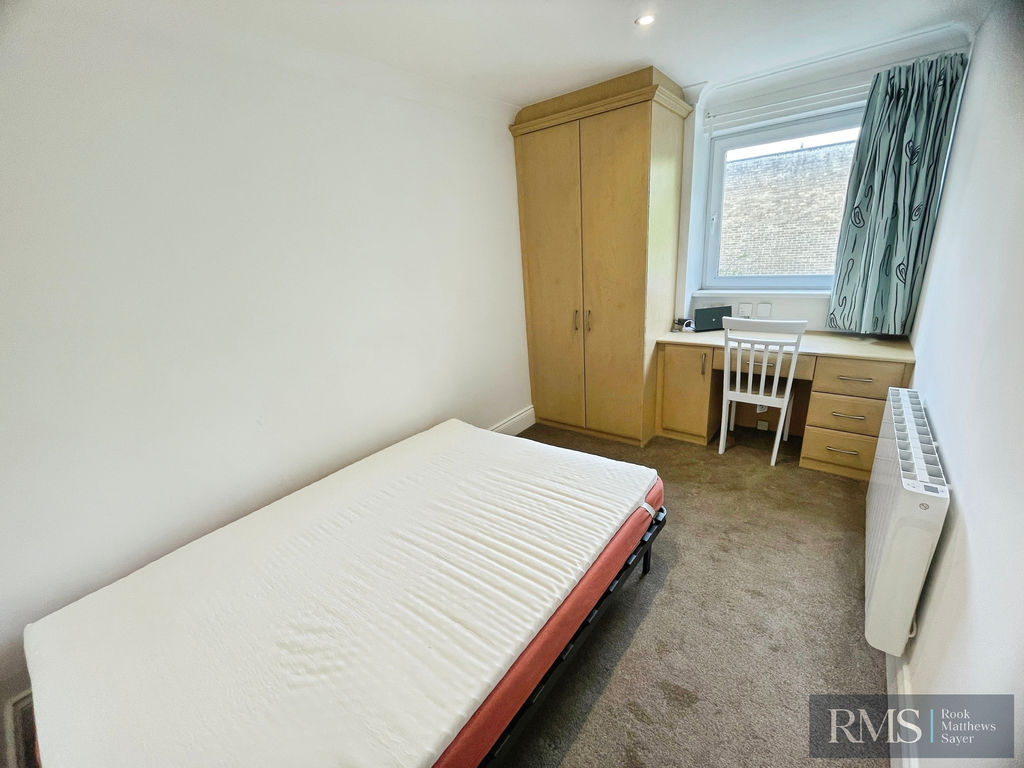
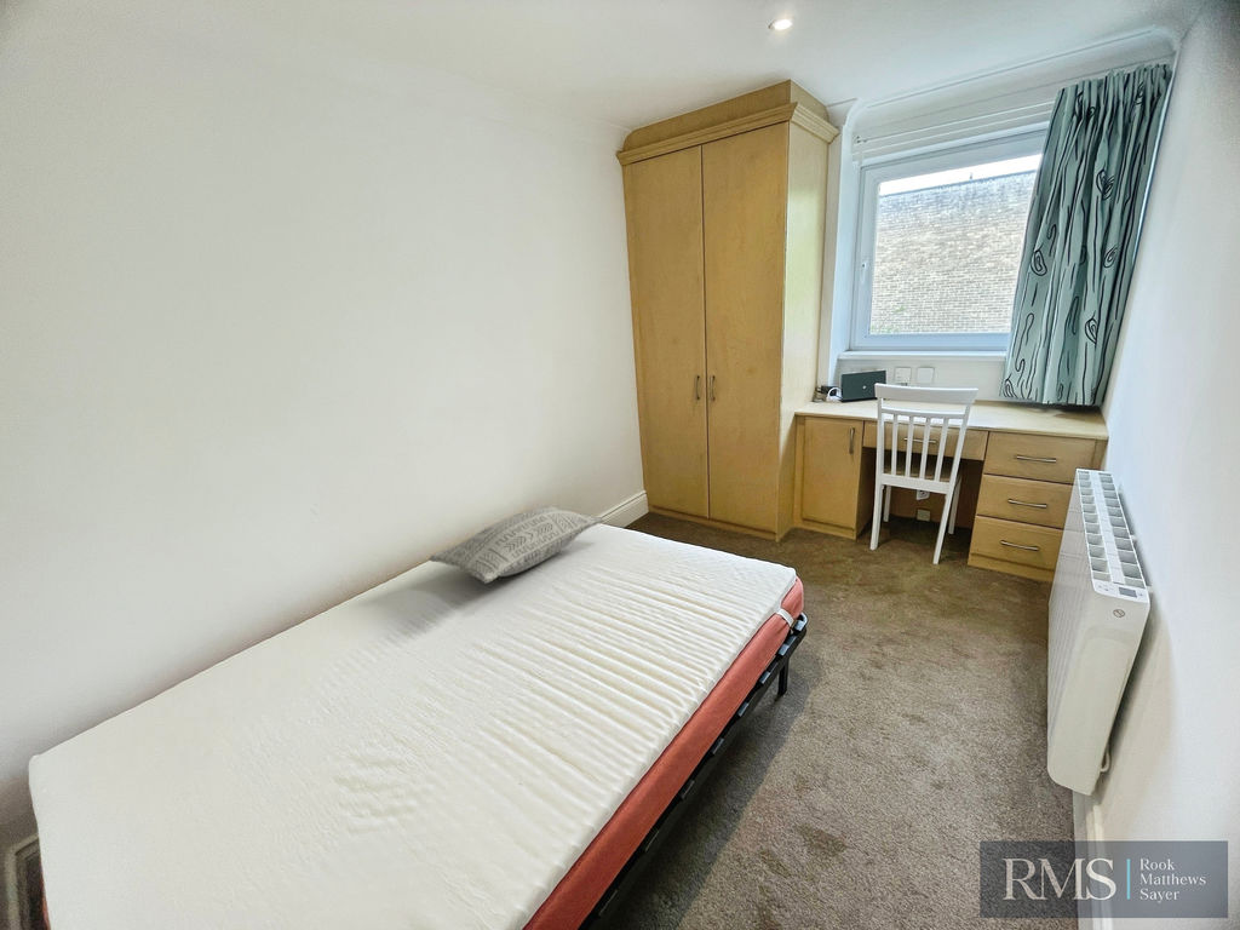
+ pillow (522, 539)
